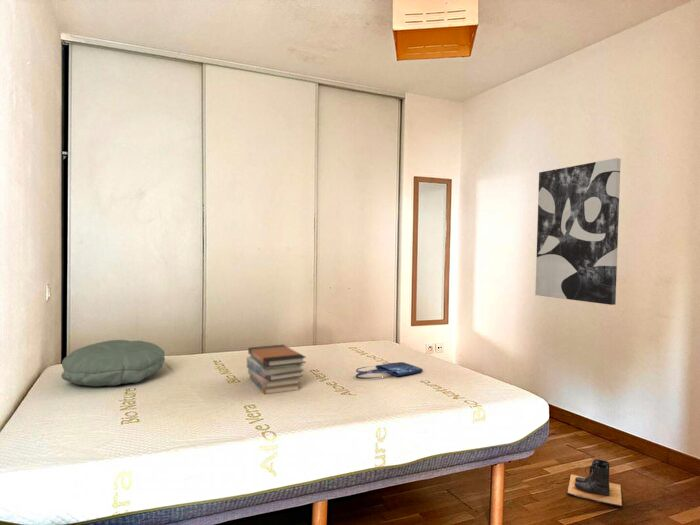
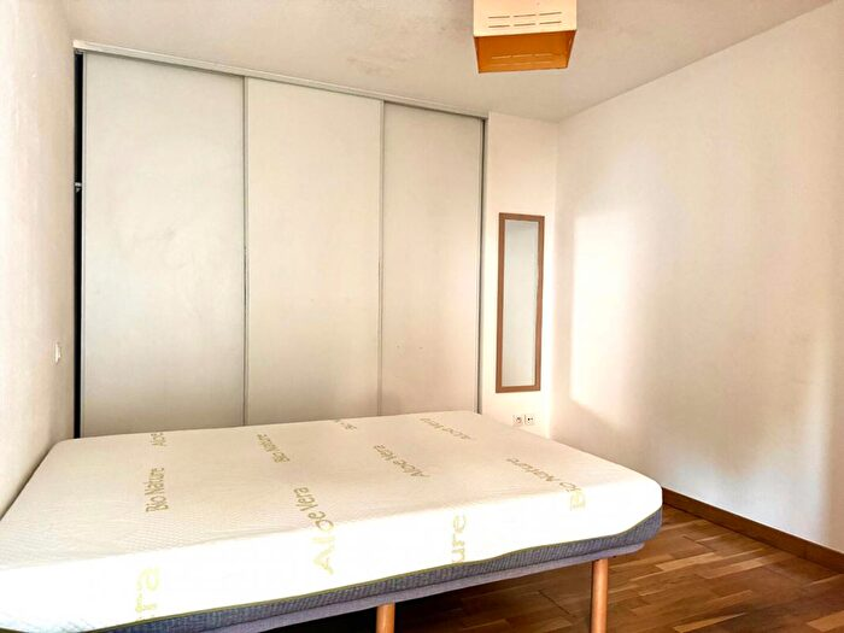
- wall art (574, 233)
- book stack (274, 367)
- pillow (116, 361)
- boots (595, 476)
- shopping bag (386, 369)
